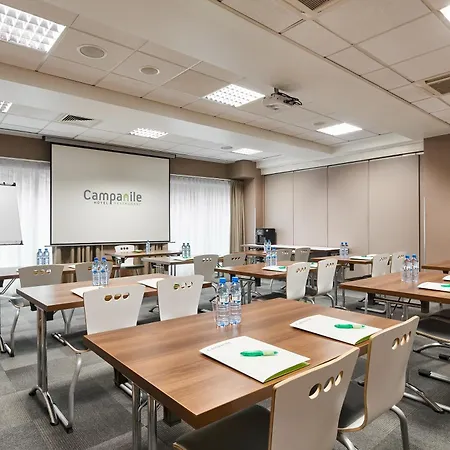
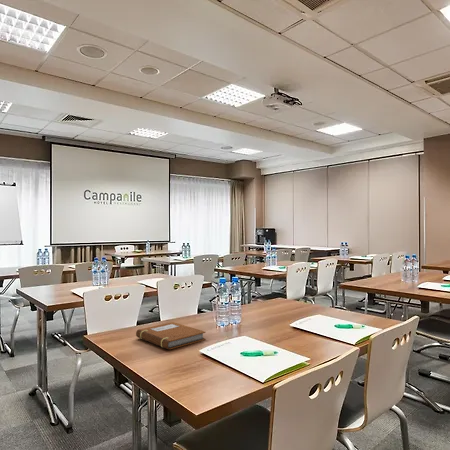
+ notebook (169, 334)
